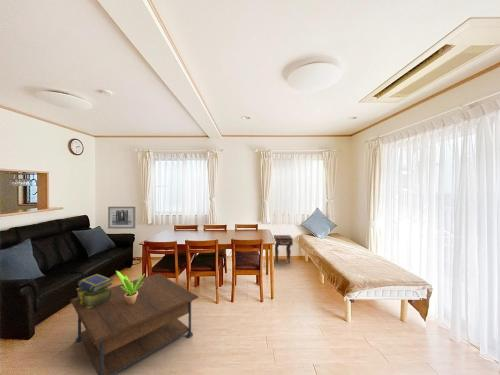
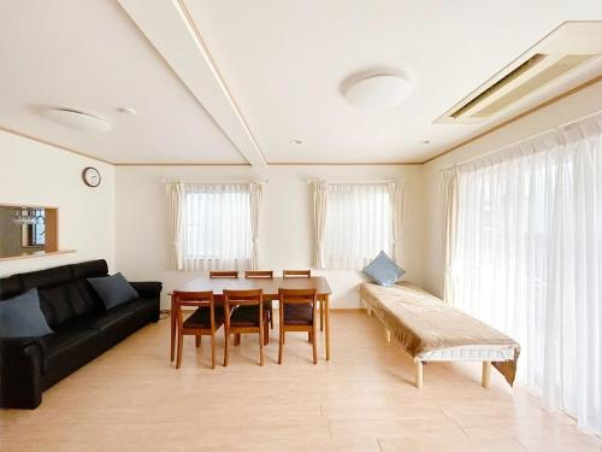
- stack of books (95, 288)
- coffee table (135, 317)
- potted plant (131, 286)
- wall art (121, 217)
- nightstand (286, 249)
